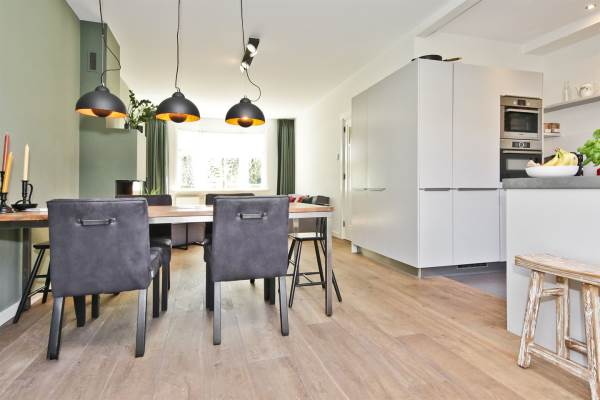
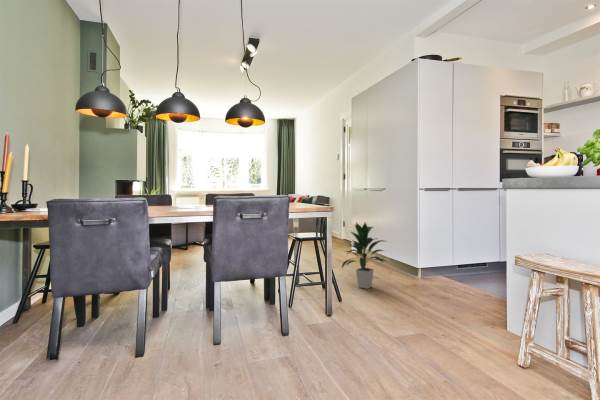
+ indoor plant (363, 253)
